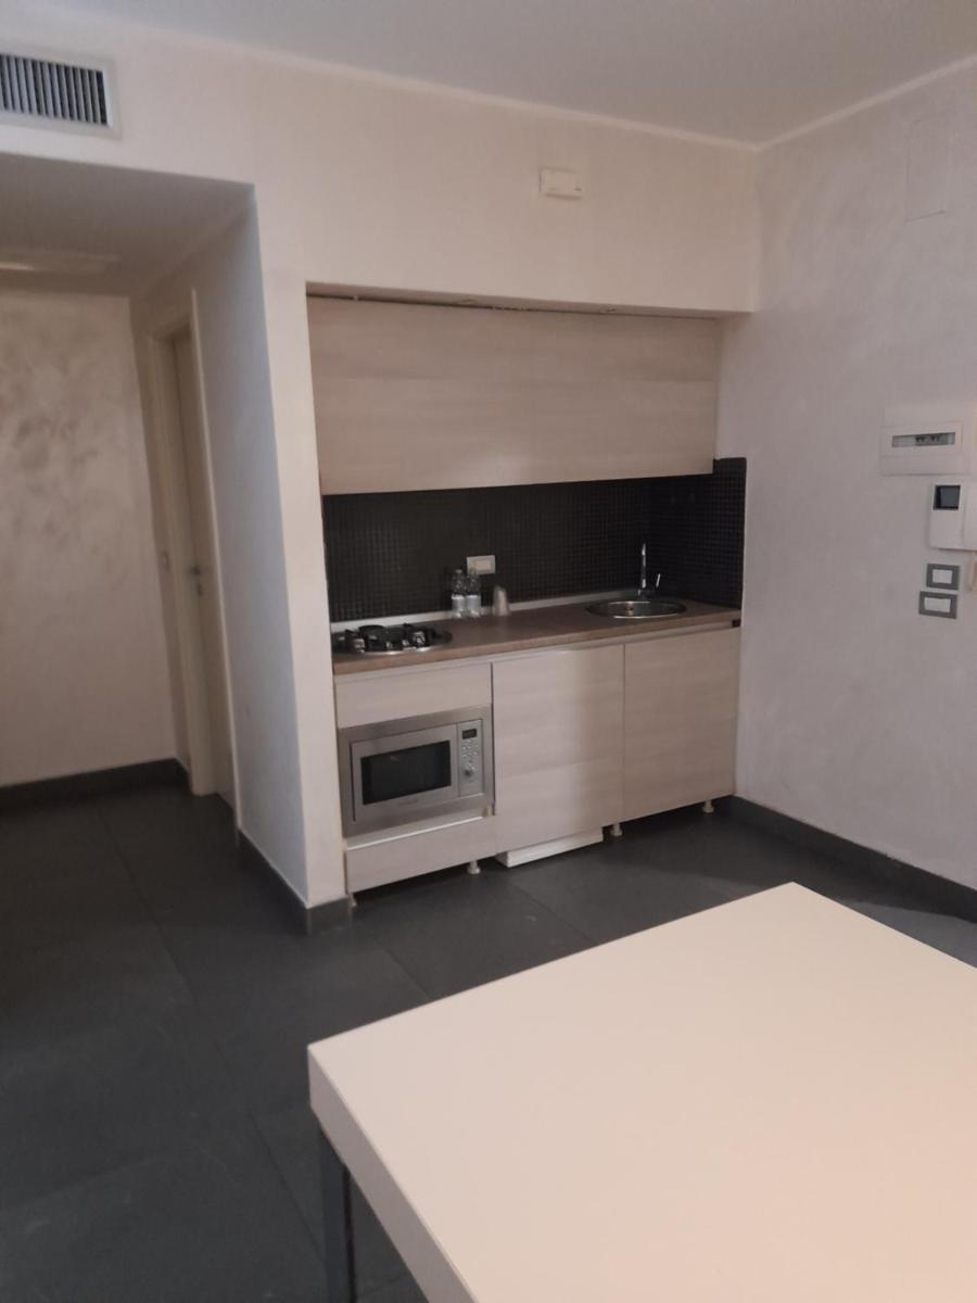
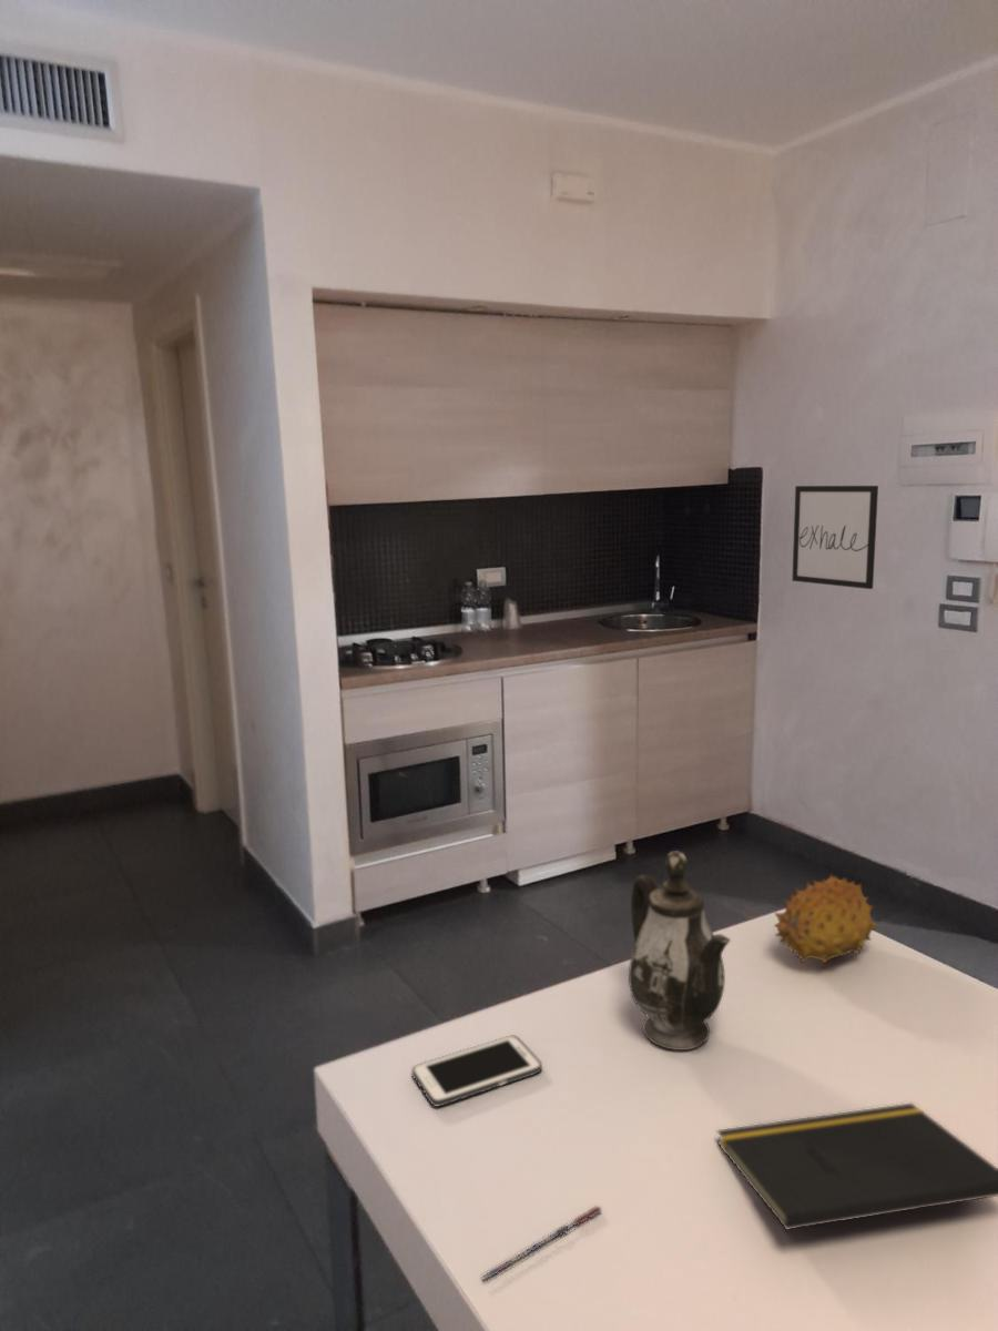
+ teapot (679, 945)
+ fruit (824, 918)
+ wall art (833, 536)
+ cell phone (477, 1069)
+ notepad (855, 1160)
+ pen (543, 1241)
